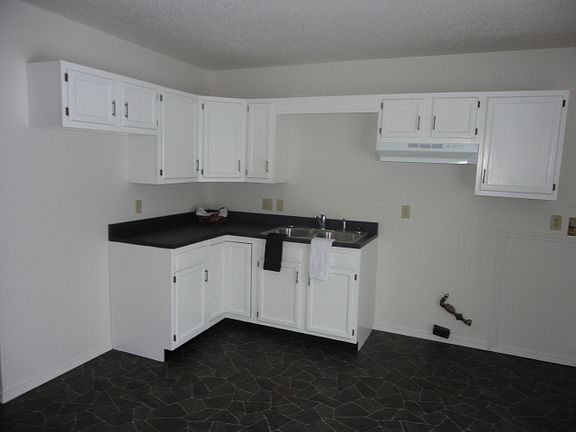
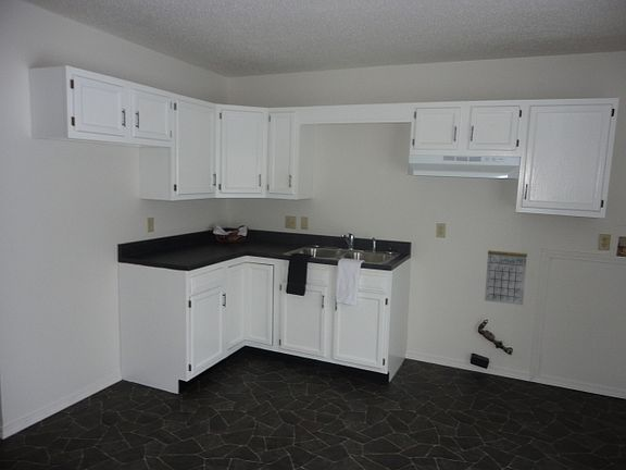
+ calendar (505, 271)
